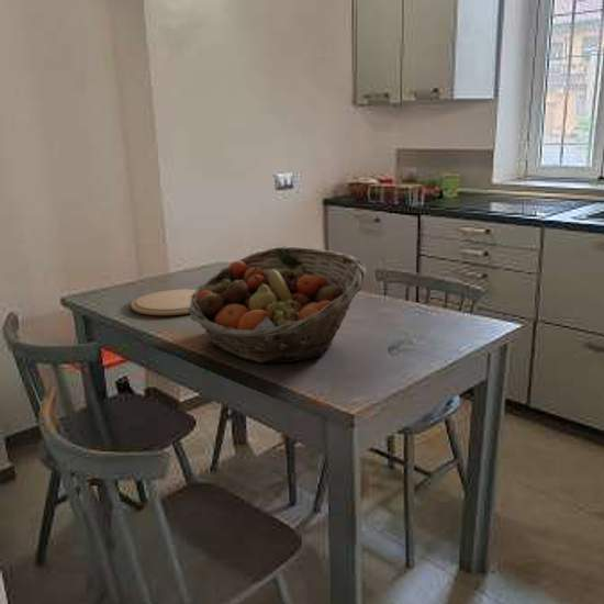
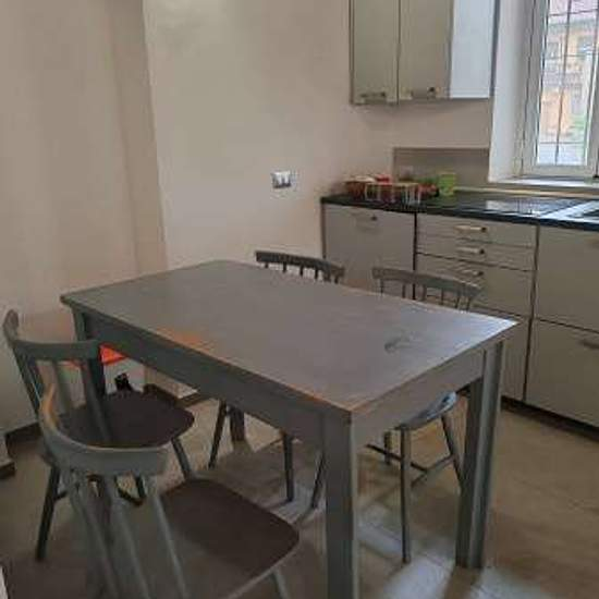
- fruit basket (276, 300)
- plate (175, 301)
